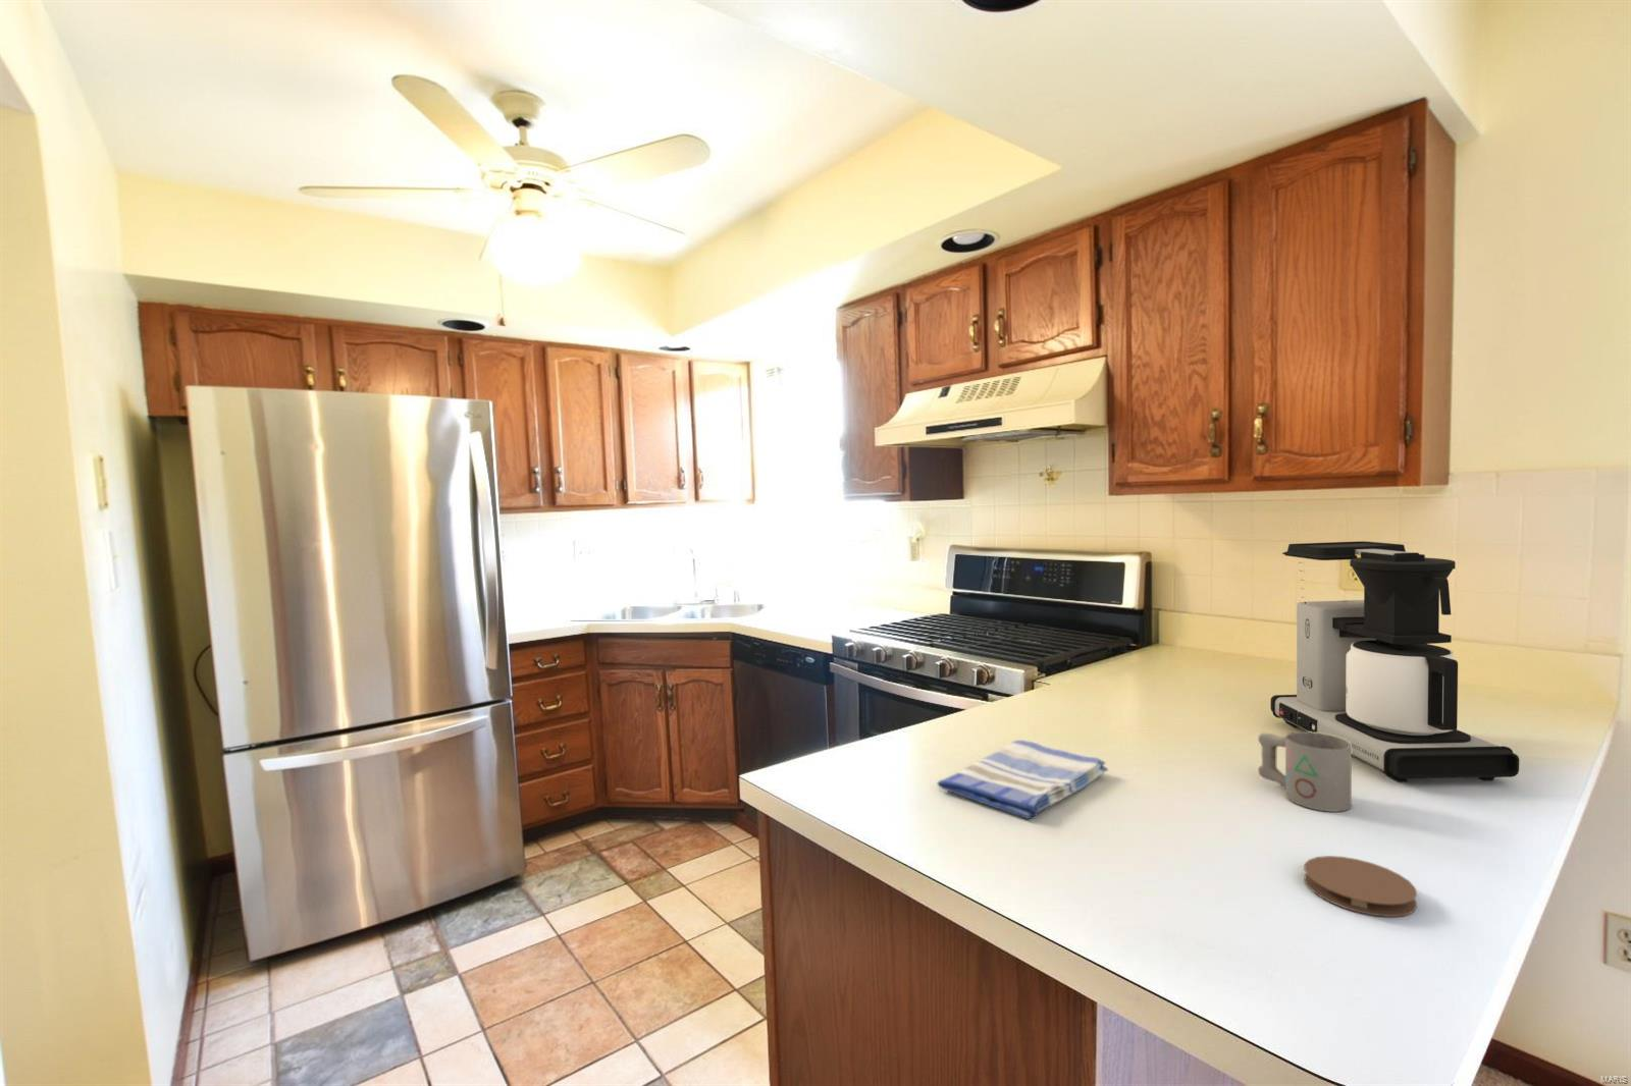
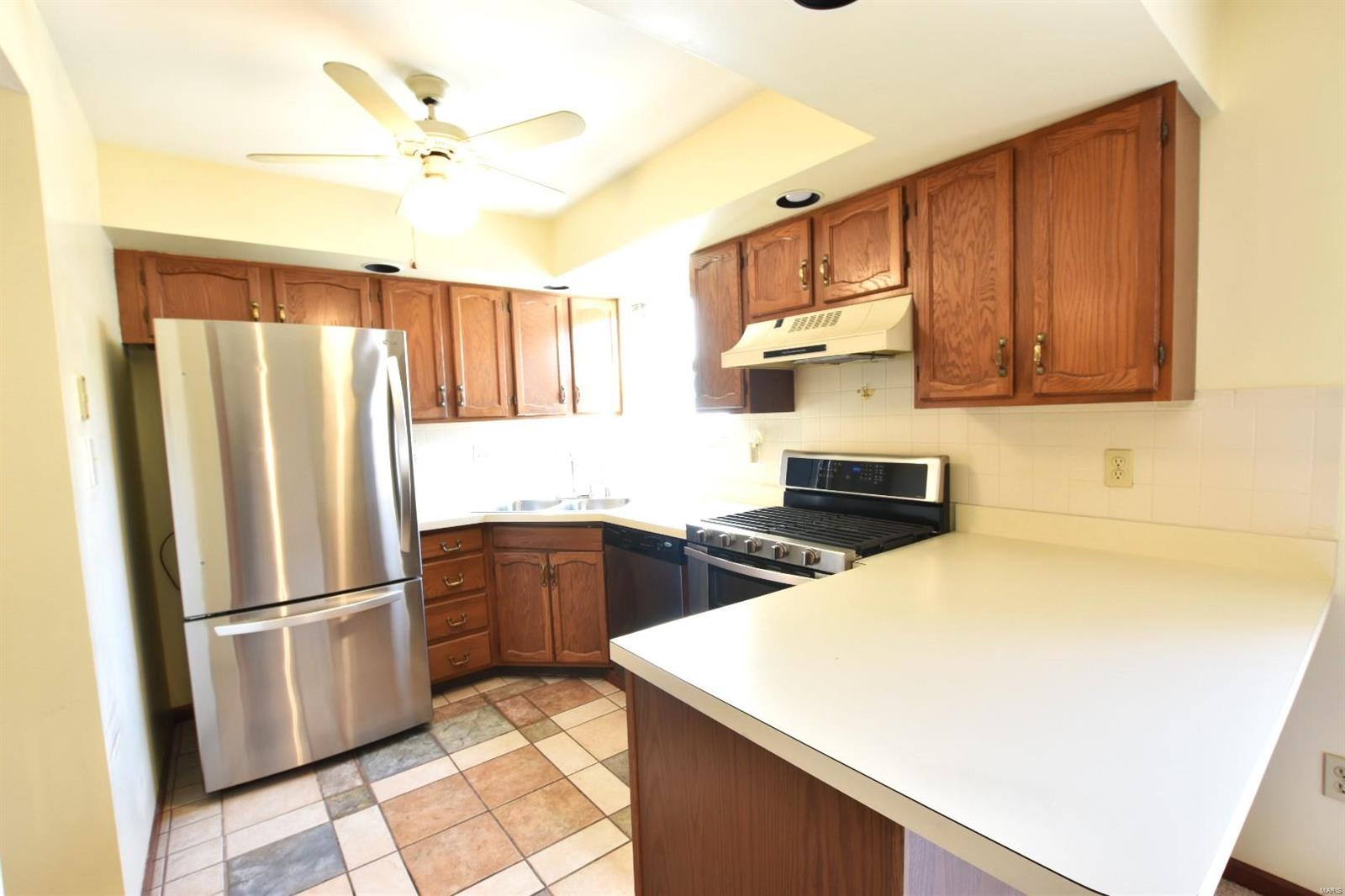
- coffee maker (1379, 648)
- coaster (1358, 885)
- dish towel (1023, 773)
- mug (1301, 765)
